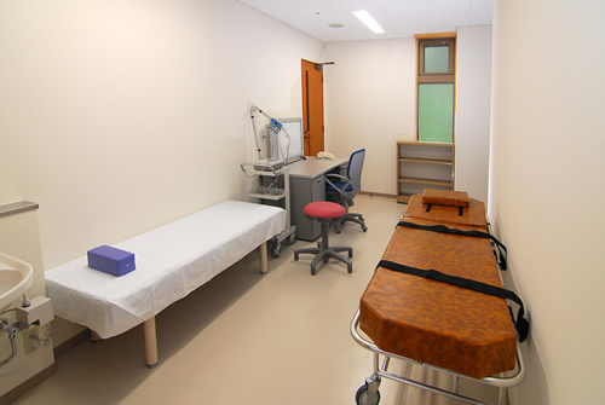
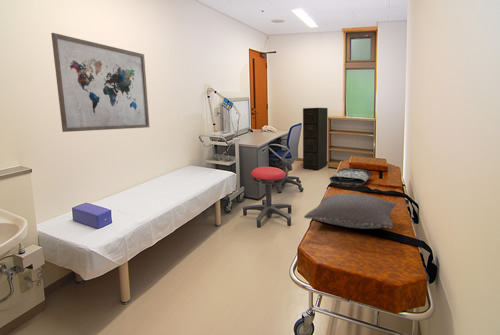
+ tote bag (349, 176)
+ pillow (352, 210)
+ filing cabinet (315, 137)
+ wall art (108, 88)
